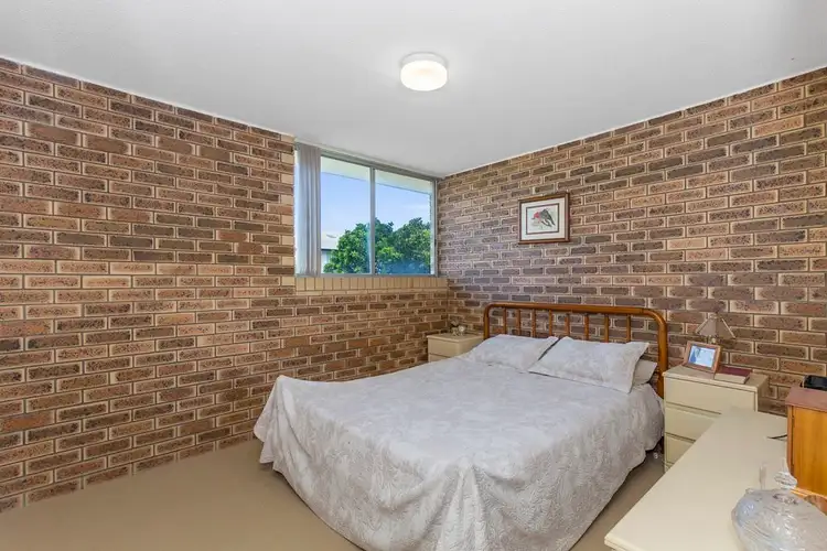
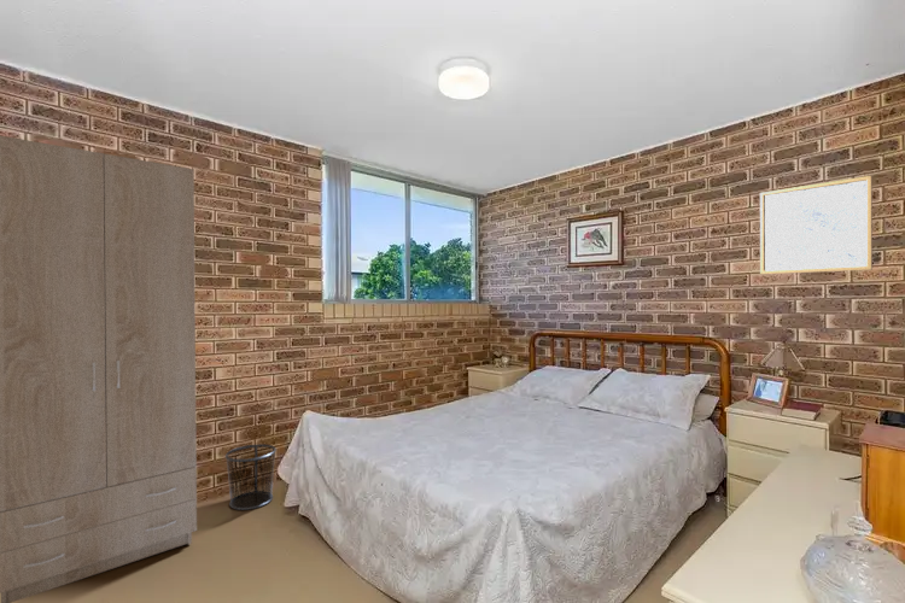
+ waste bin (251, 475)
+ wardrobe (100, 358)
+ wall art (812, 228)
